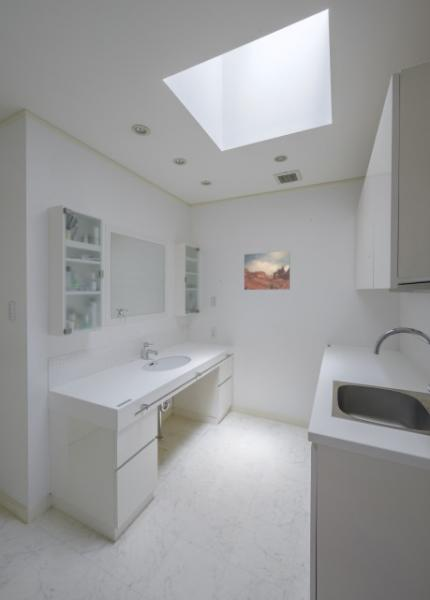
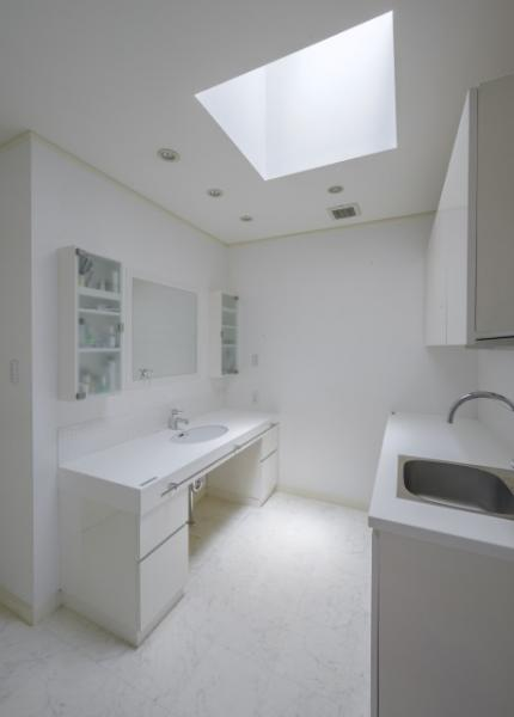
- wall art (266, 271)
